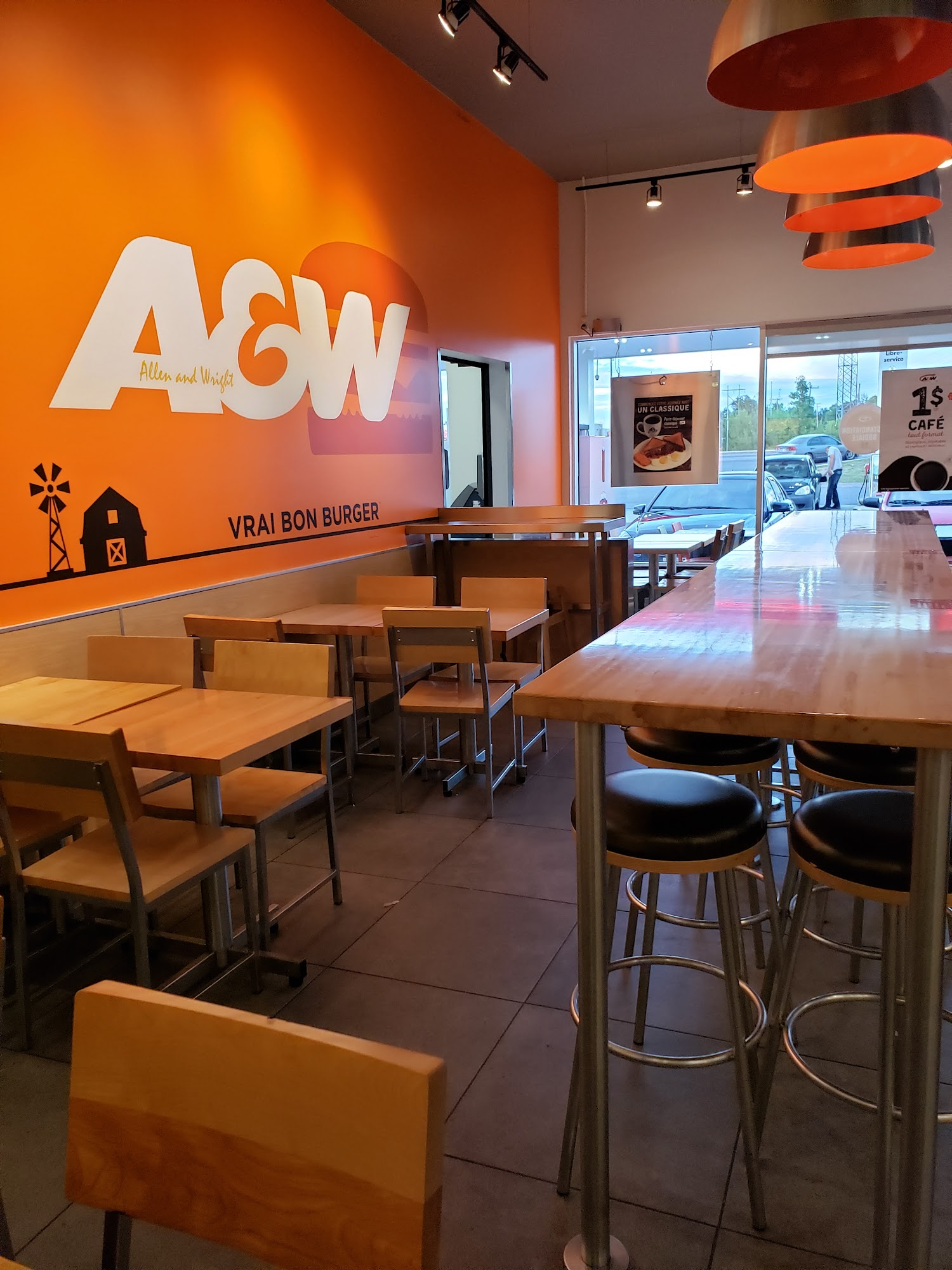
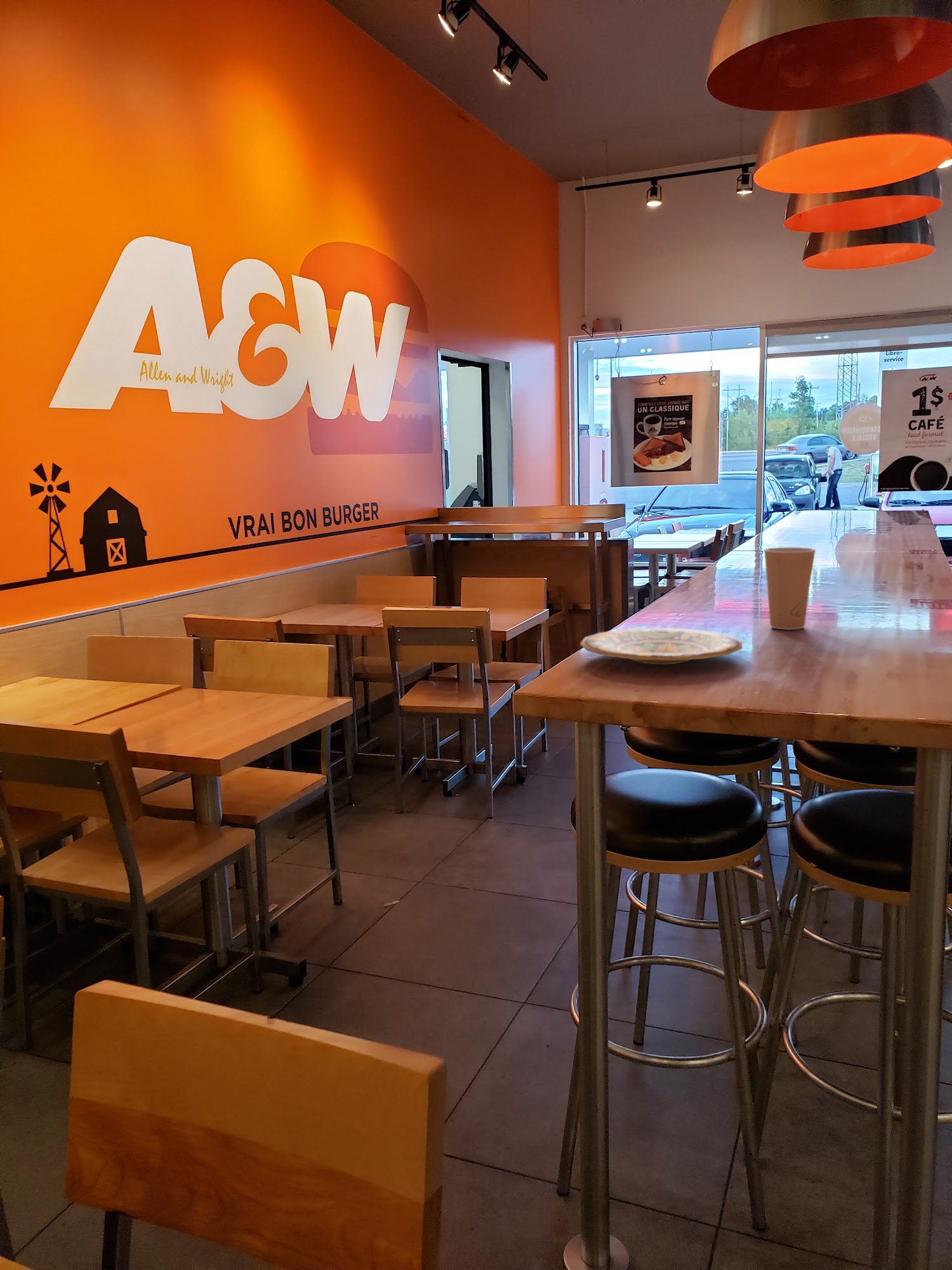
+ plate (660, 650)
+ paper cup (788, 588)
